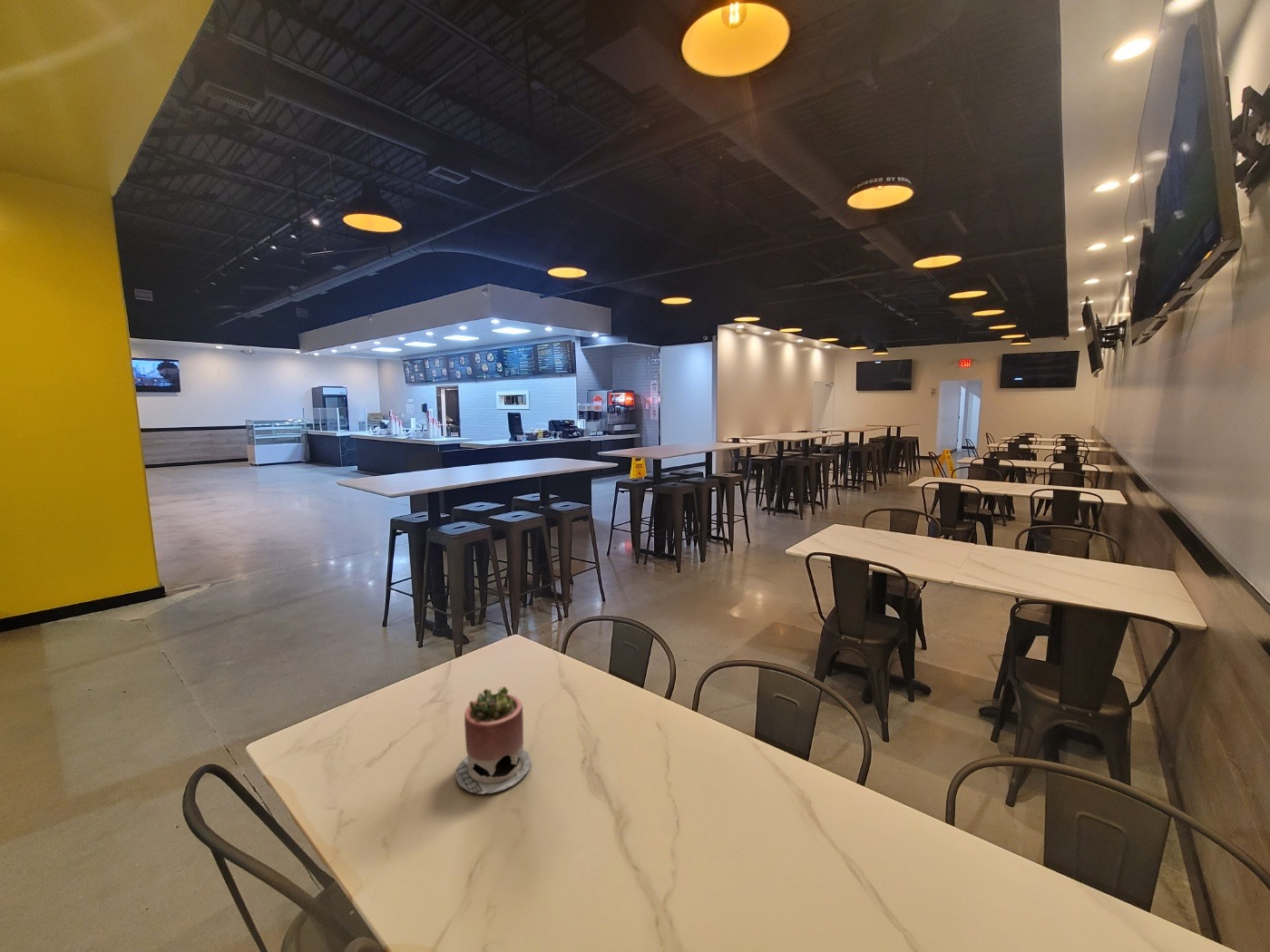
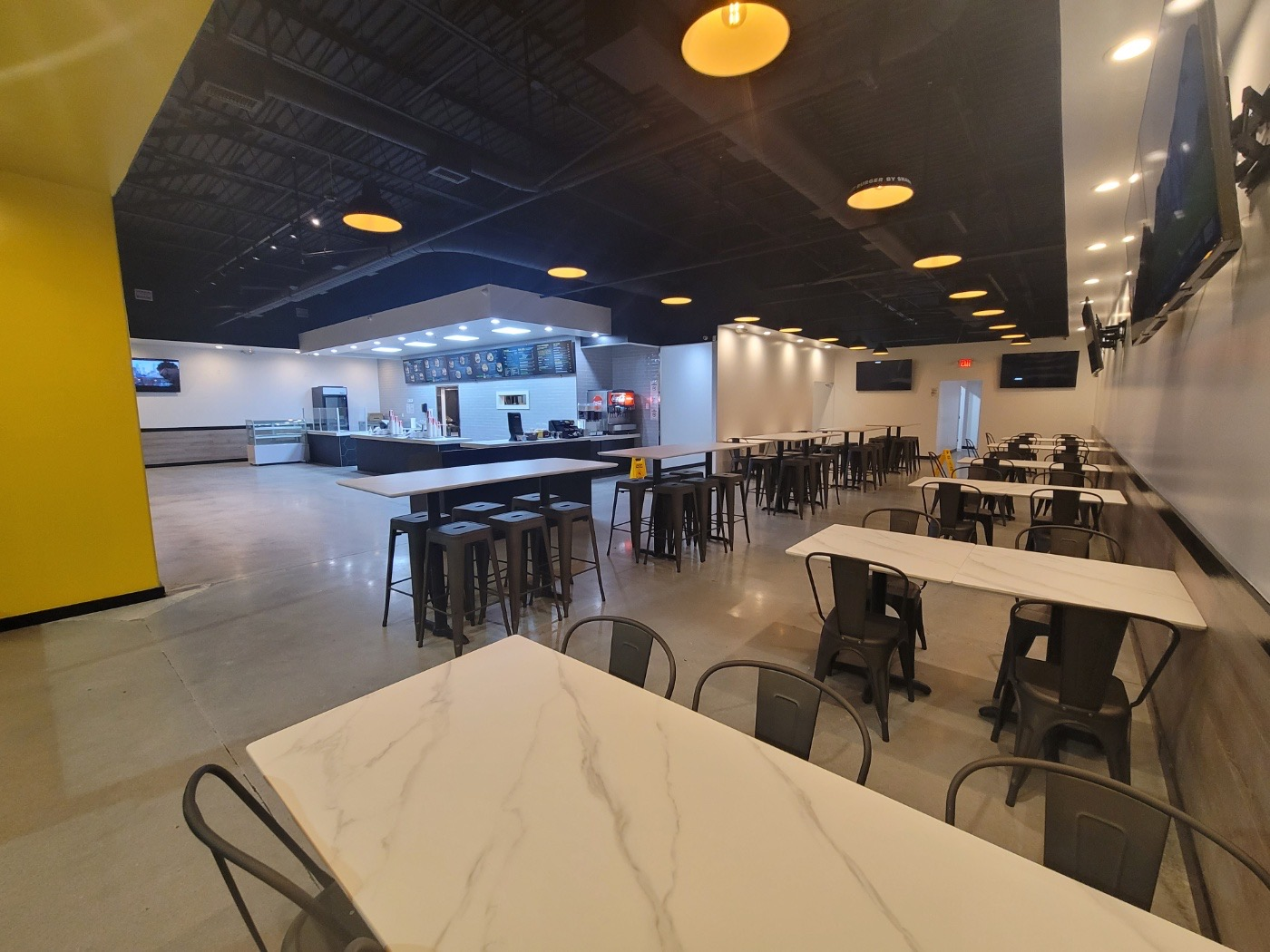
- succulent planter (492, 730)
